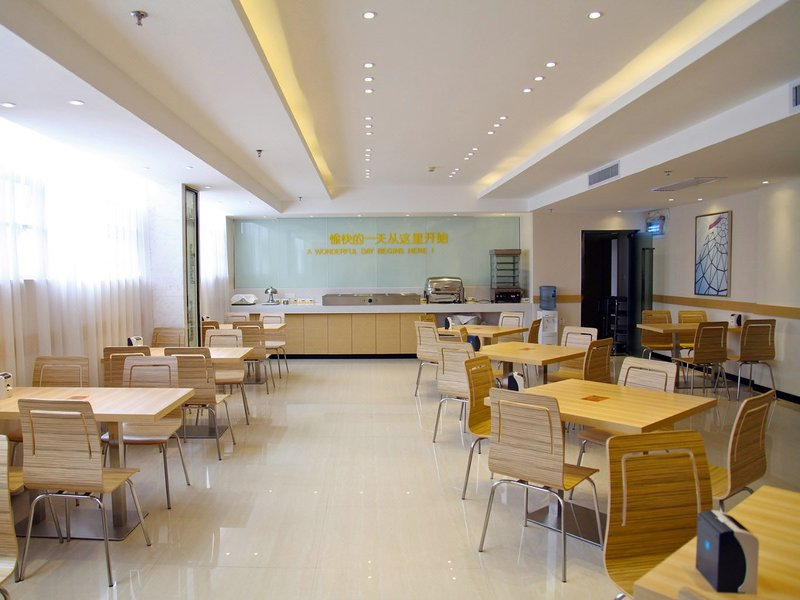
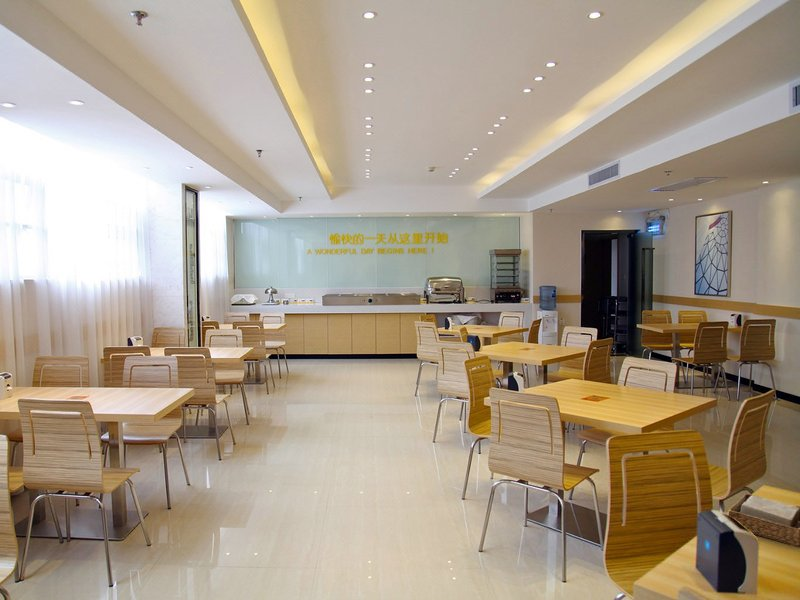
+ napkin holder (770, 516)
